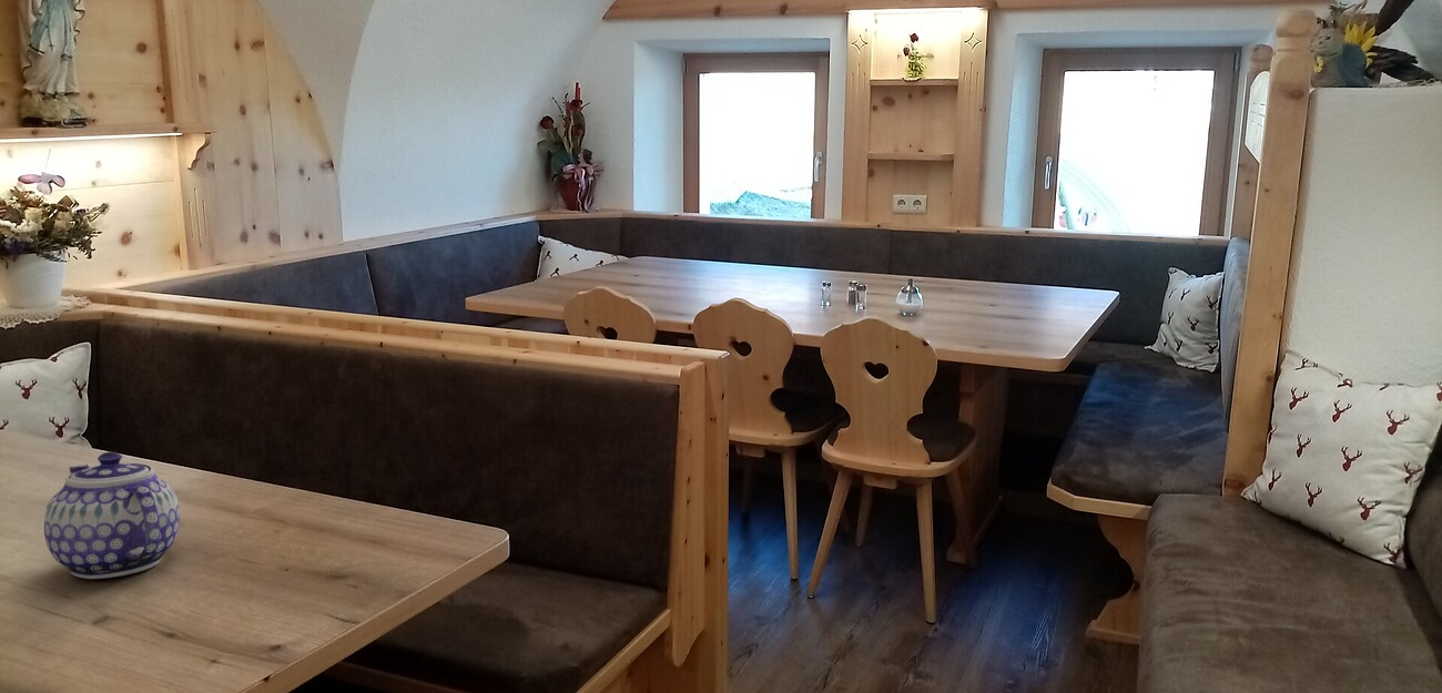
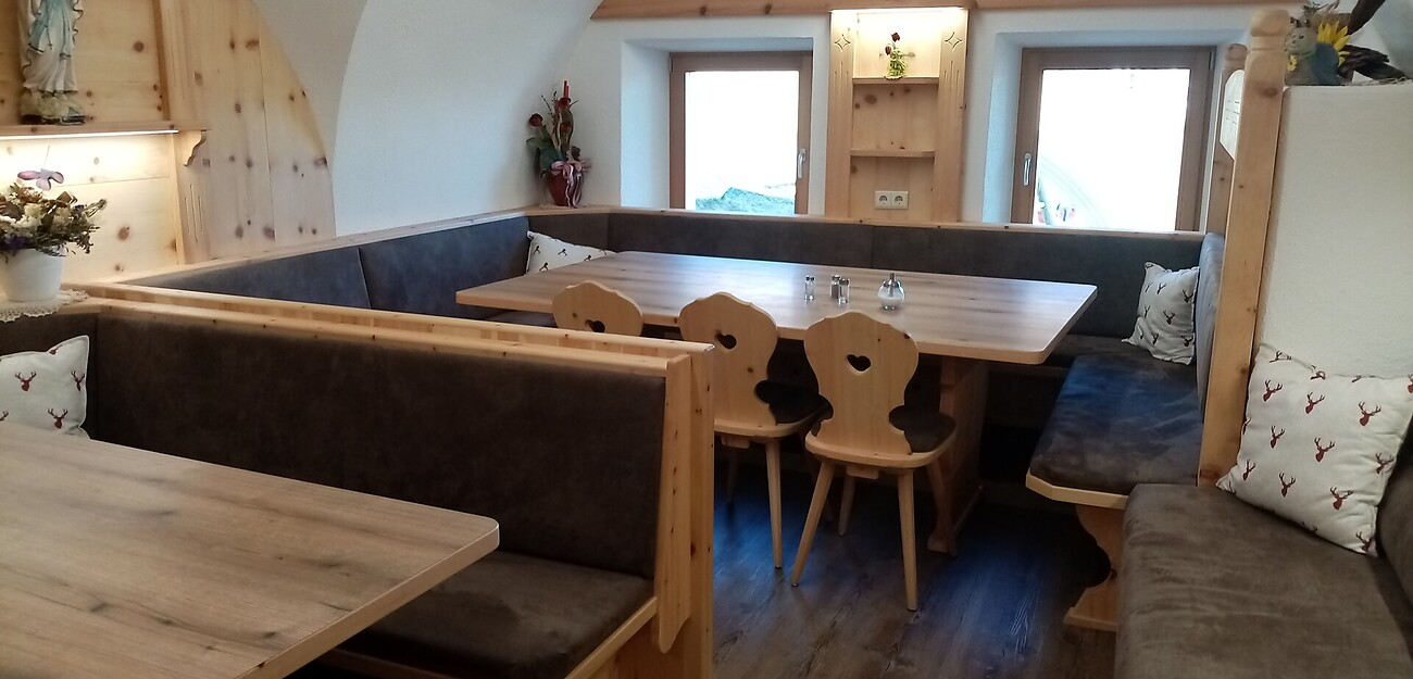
- teapot (112, 509)
